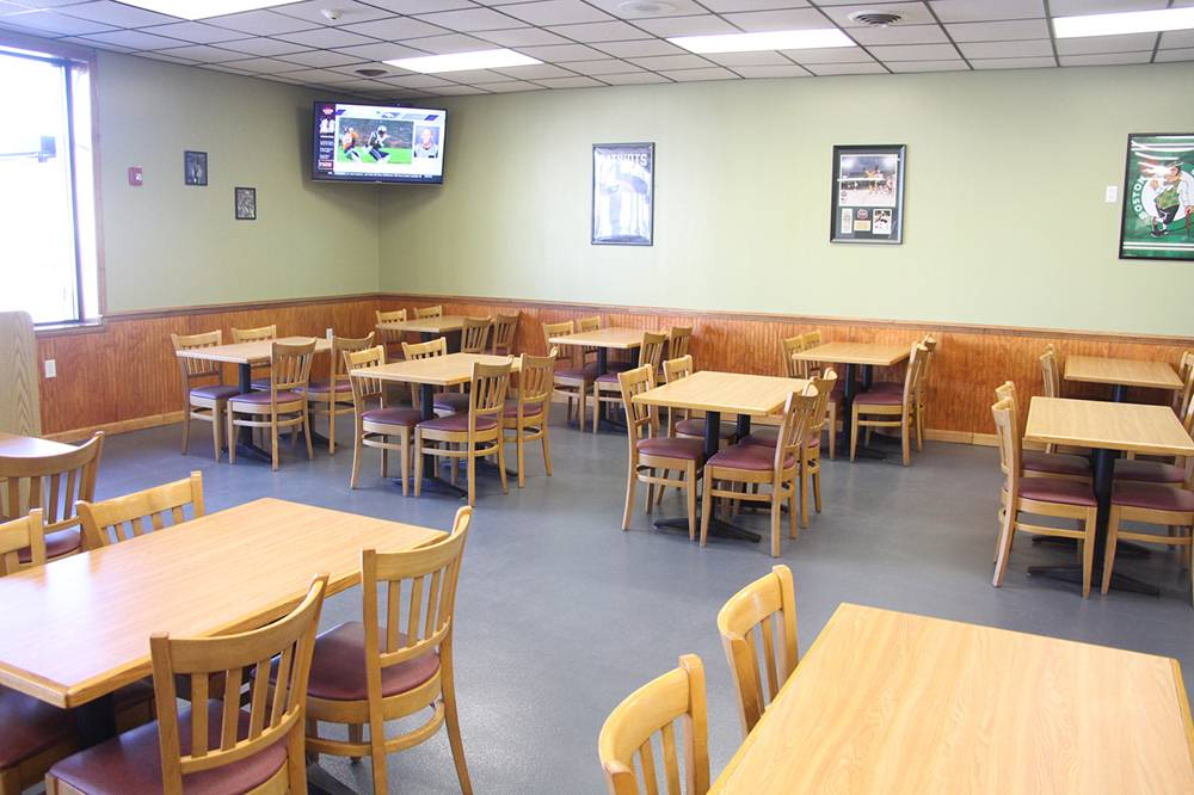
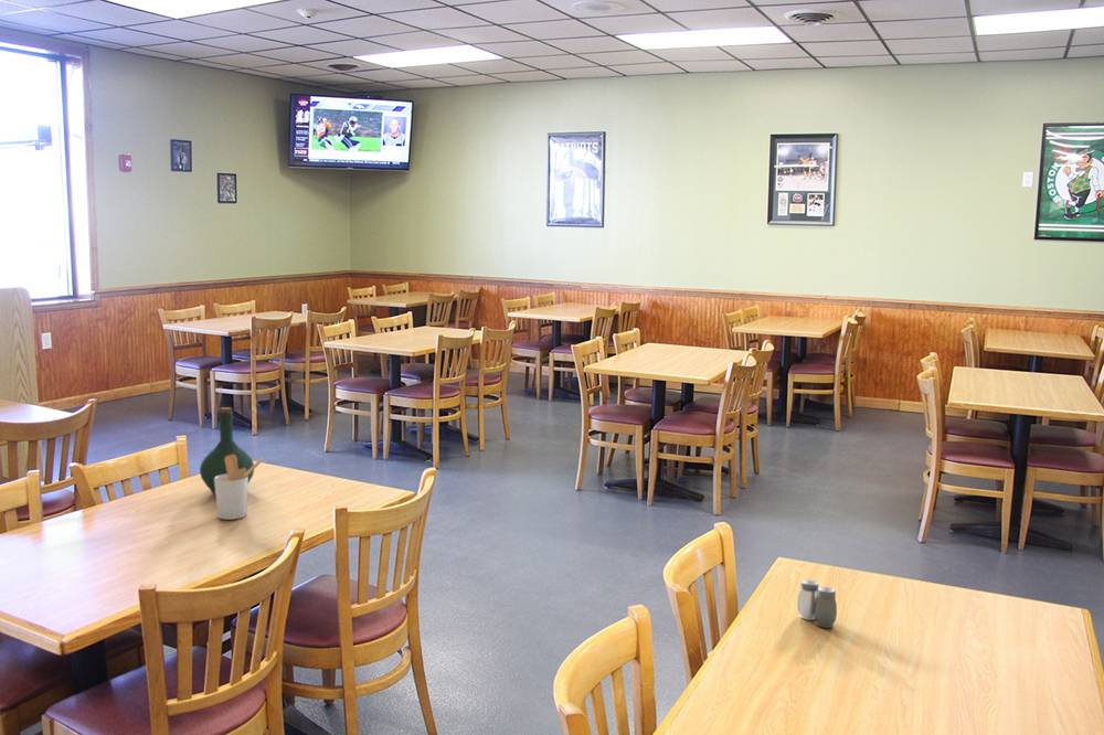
+ bottle (226, 450)
+ salt and pepper shaker (817, 603)
+ utensil holder (240, 486)
